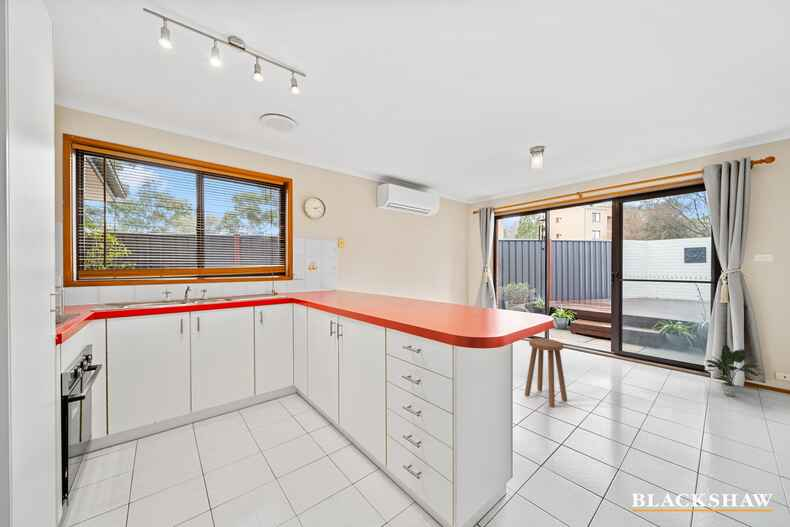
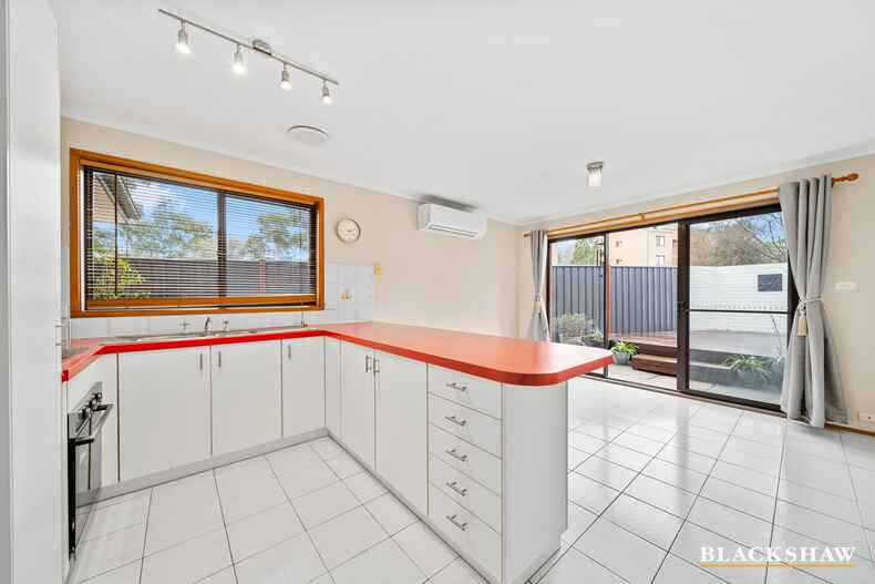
- potted plant (730, 369)
- stool (548, 370)
